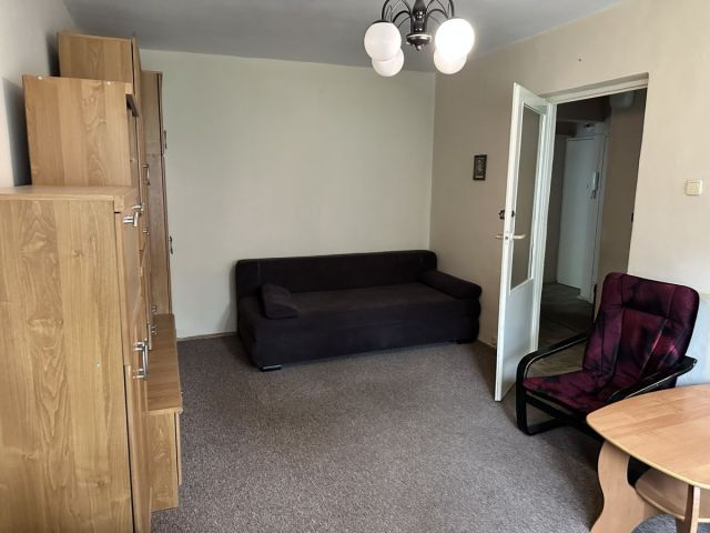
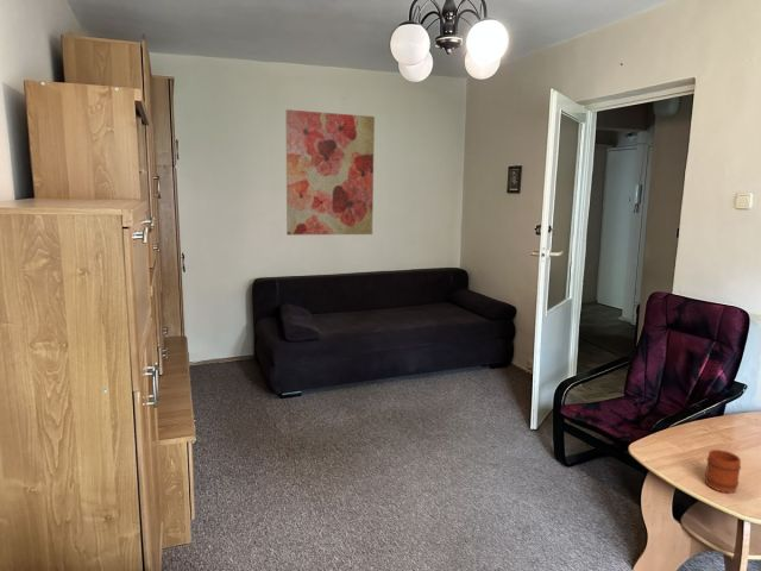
+ wall art (331, 175)
+ mug (723, 469)
